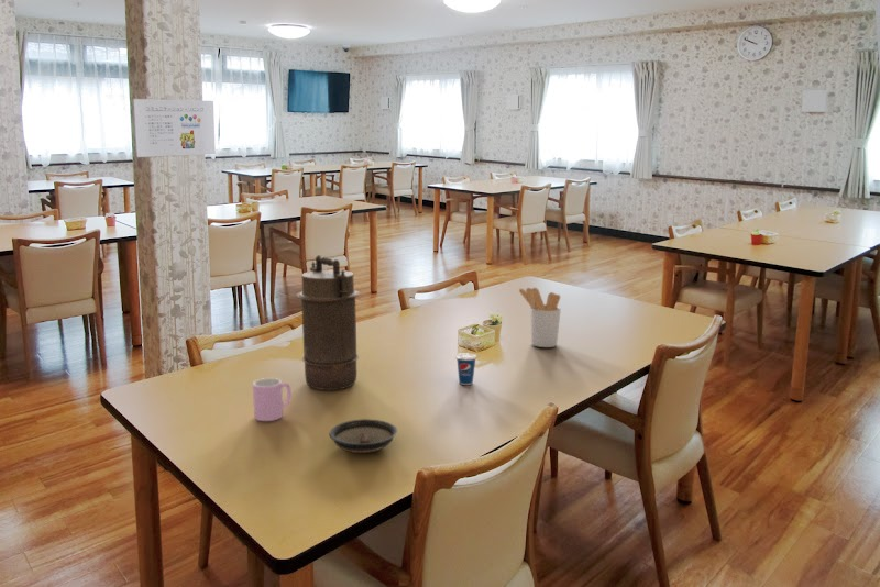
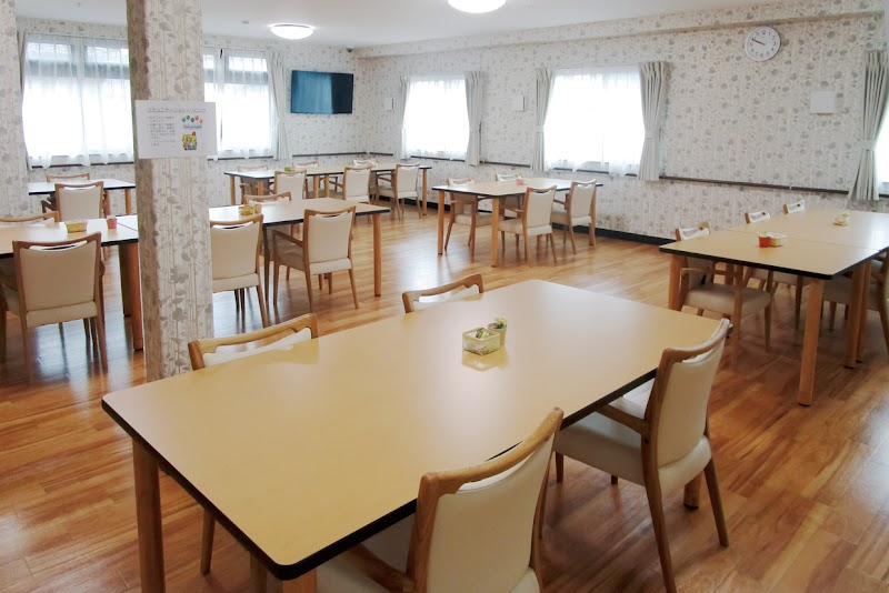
- thermos (324, 321)
- cup (273, 398)
- saucer (363, 439)
- utensil holder (539, 315)
- cup (465, 362)
